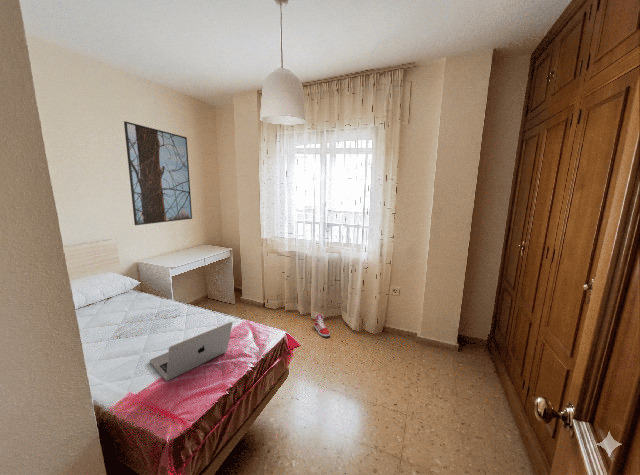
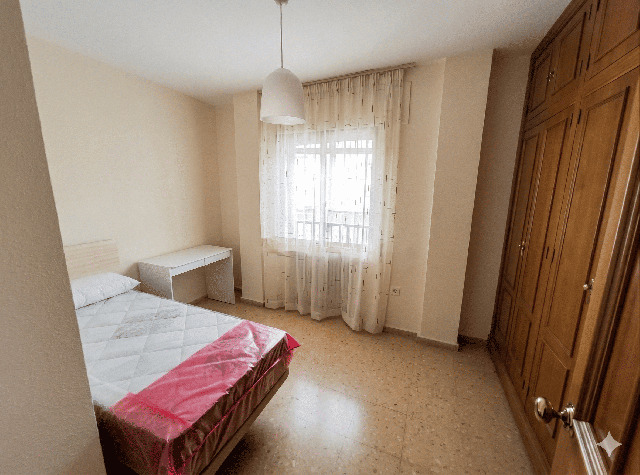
- laptop (191, 341)
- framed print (163, 177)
- sneaker (321, 324)
